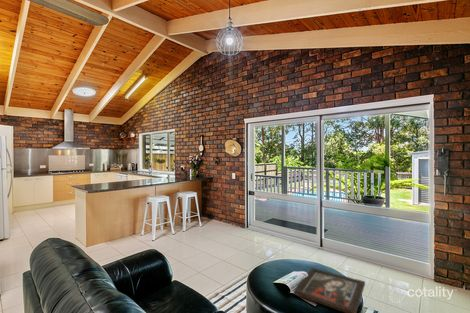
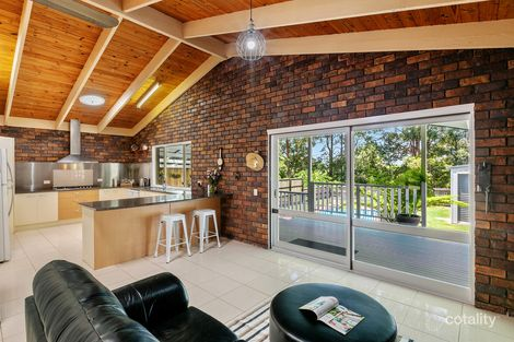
- religious icon (330, 287)
